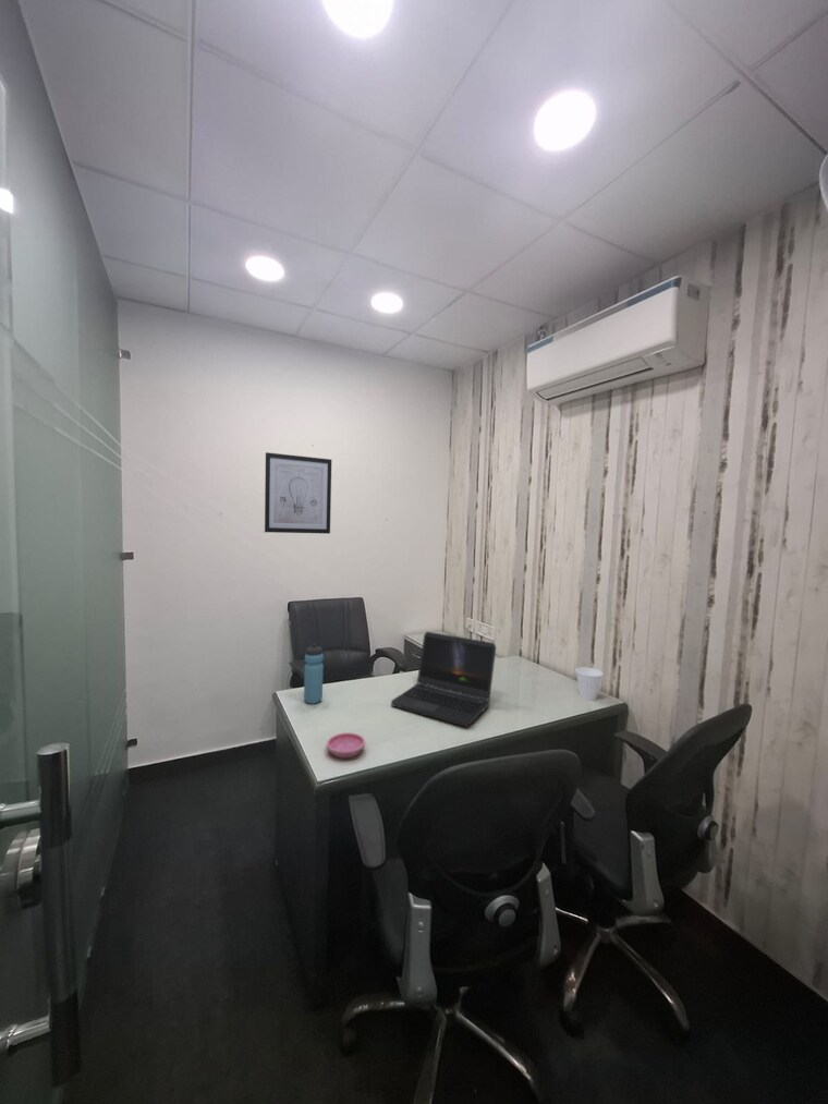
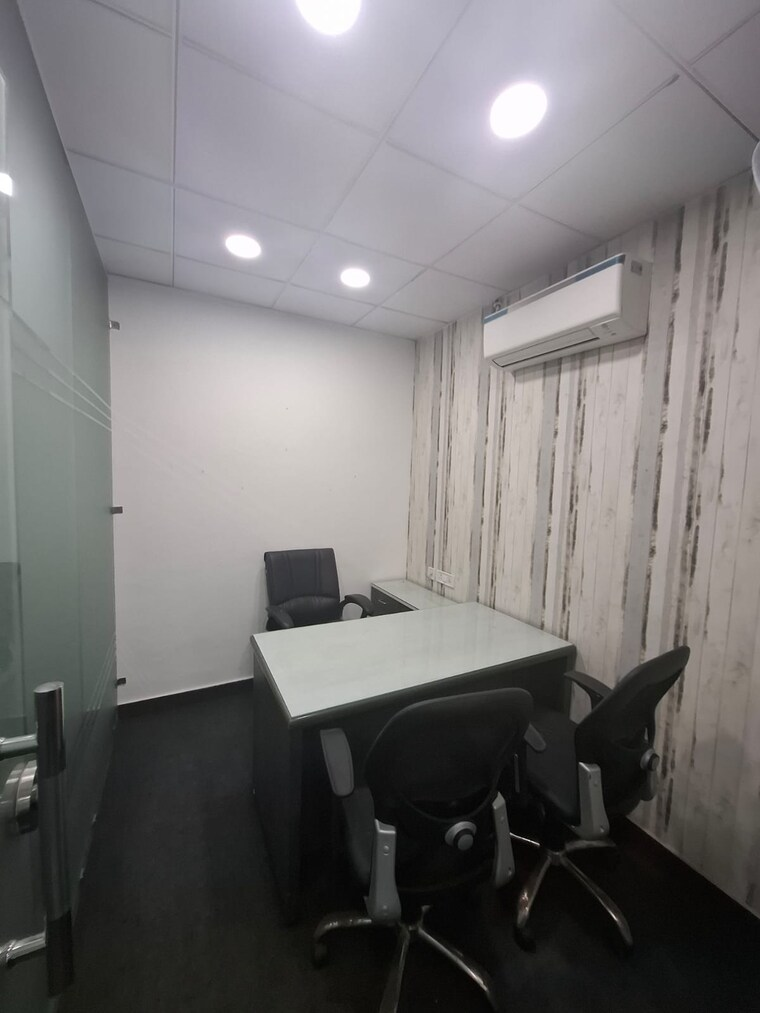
- wall art (299, 495)
- saucer (345, 745)
- laptop computer (443, 675)
- water bottle (314, 671)
- cup (588, 684)
